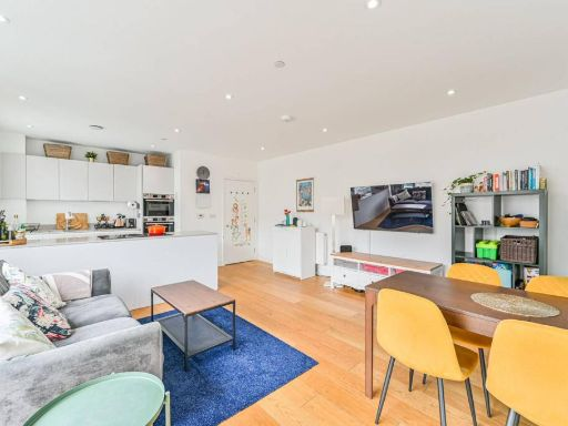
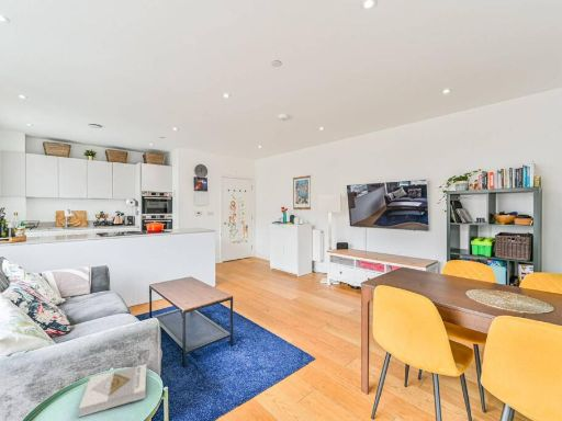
+ book (116, 386)
